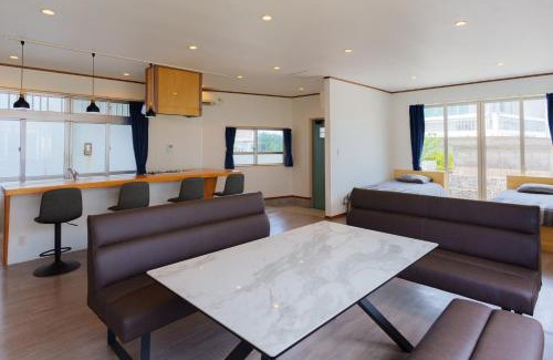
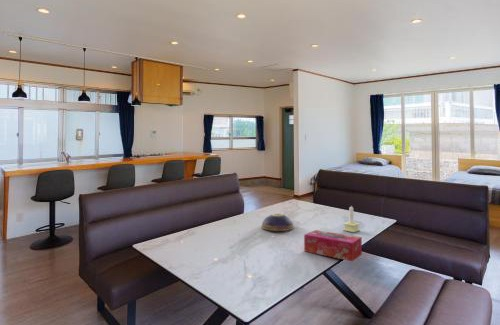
+ decorative bowl (277, 220)
+ candle (351, 218)
+ tissue box (332, 244)
